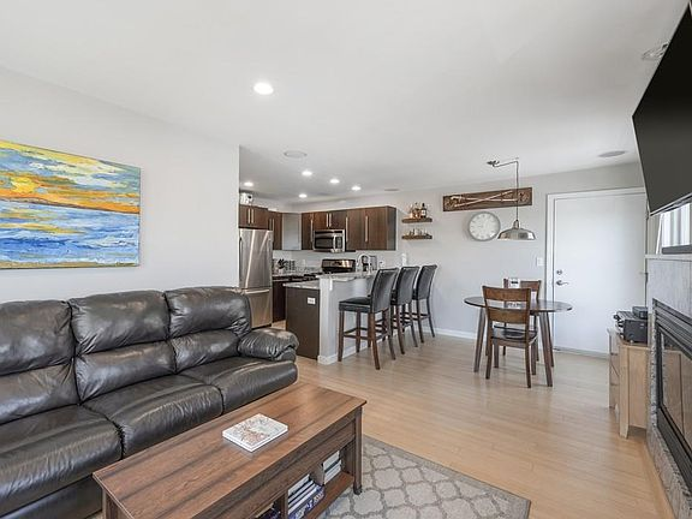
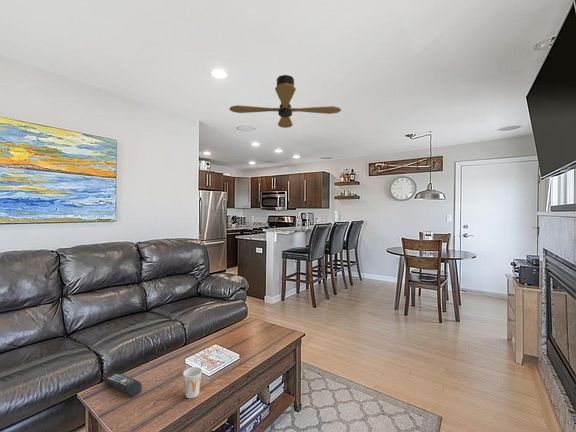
+ ceiling fan (285, 97)
+ remote control (122, 383)
+ cup (192, 383)
